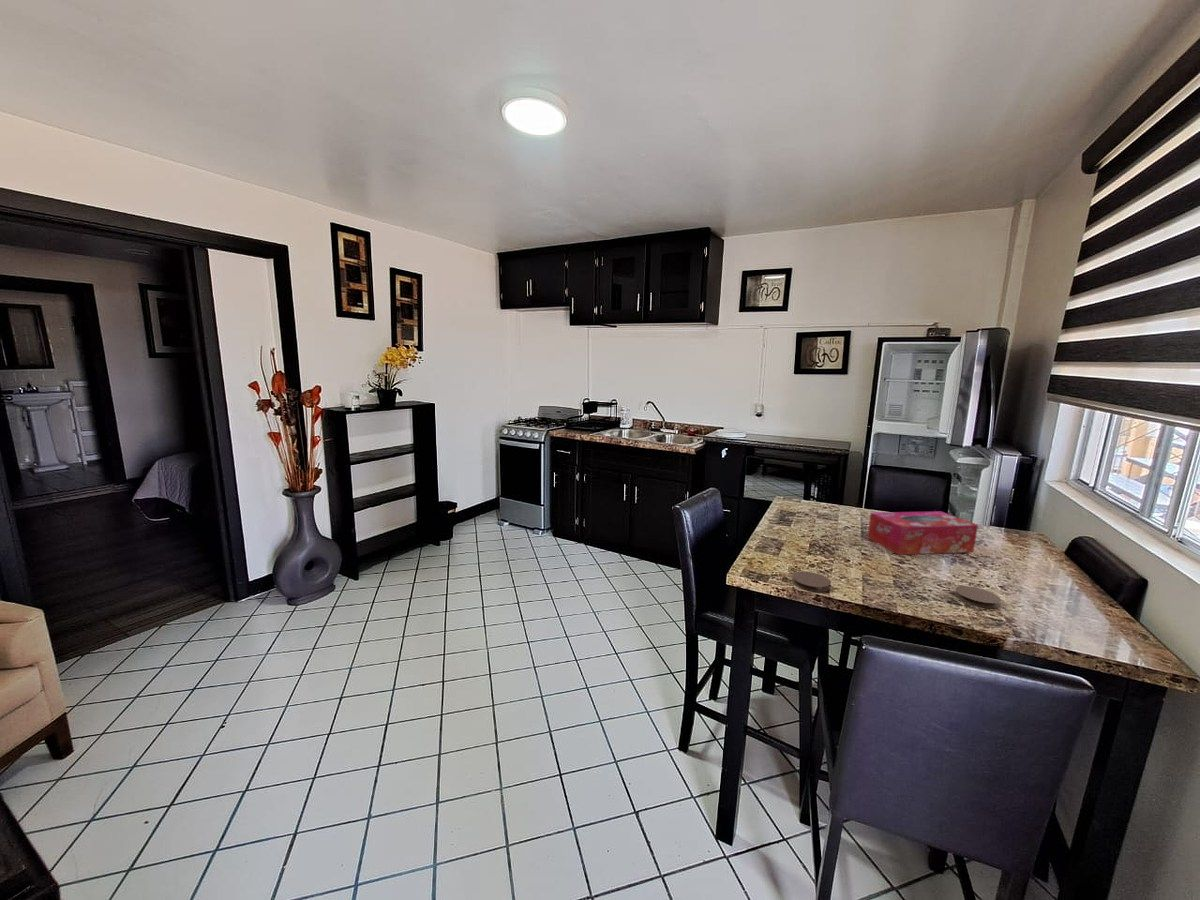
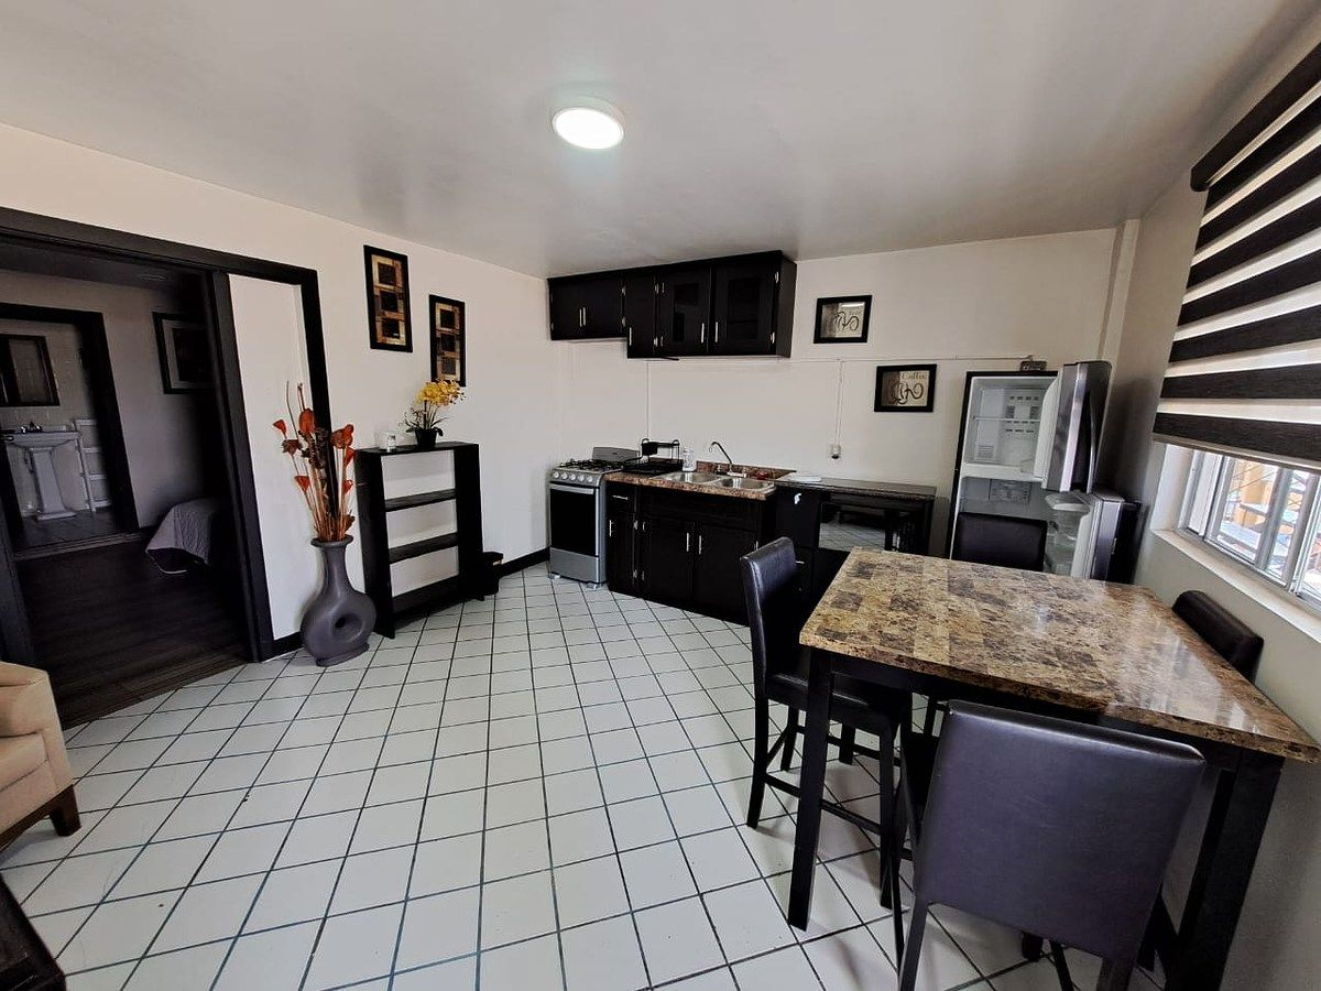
- coaster (810, 581)
- coaster (977, 596)
- tissue box (920, 531)
